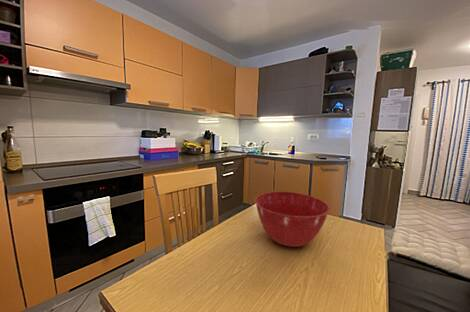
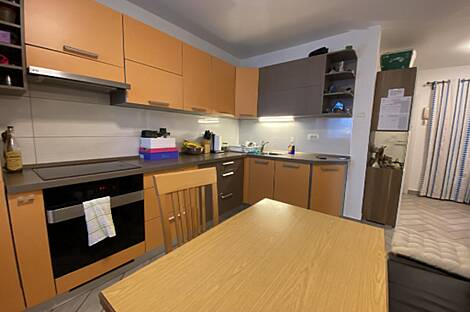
- mixing bowl (289, 219)
